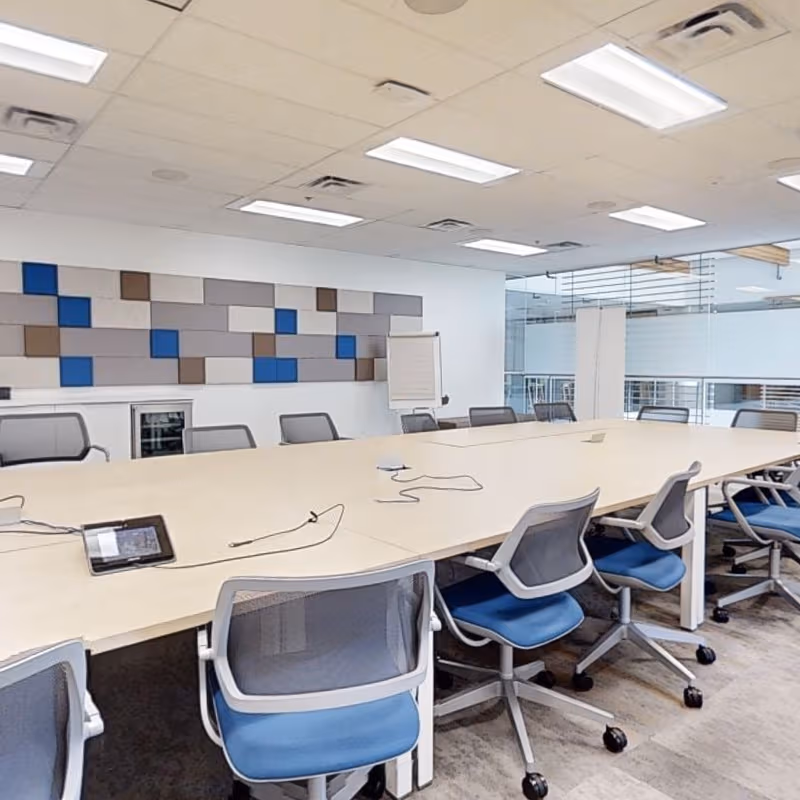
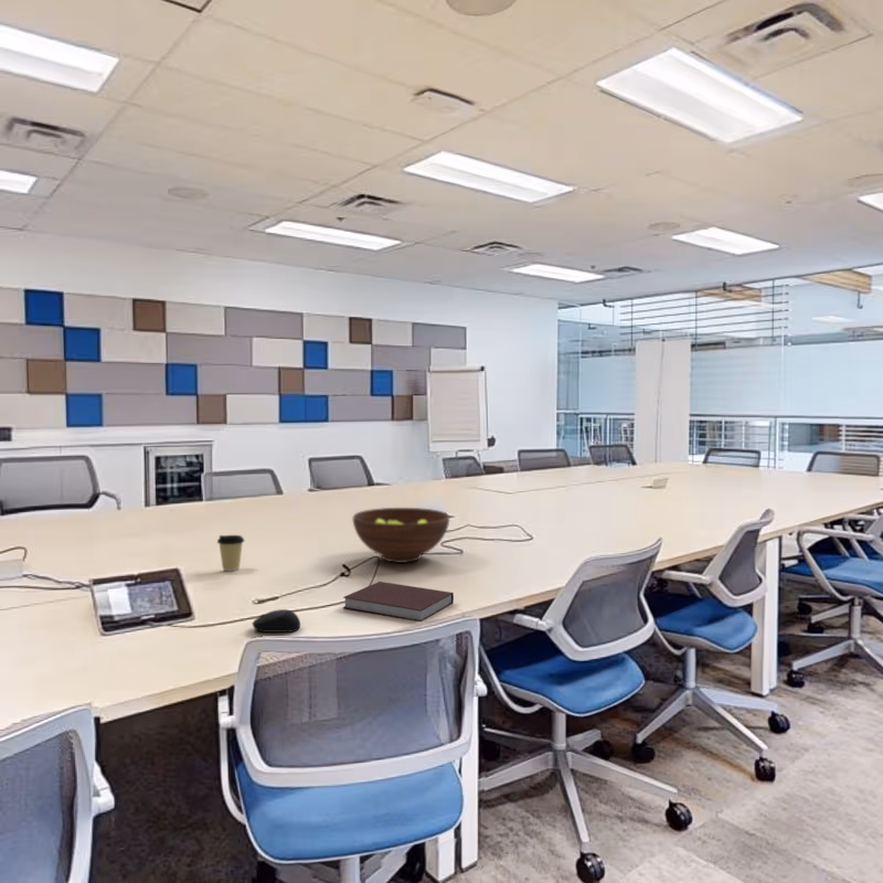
+ coffee cup (231, 553)
+ computer mouse (276, 619)
+ notebook (398, 599)
+ fruit bowl (401, 536)
